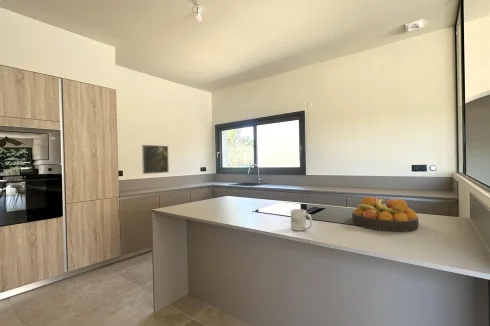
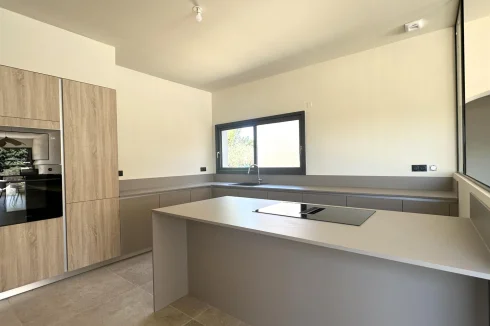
- mug (301, 219)
- fruit bowl (383, 210)
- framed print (155, 159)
